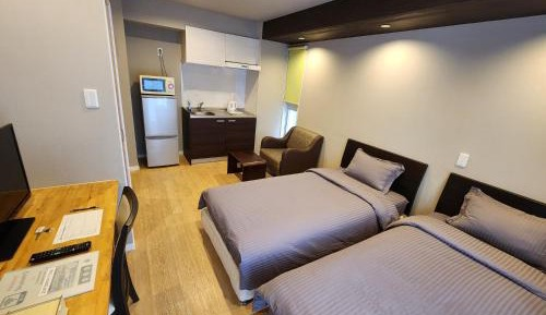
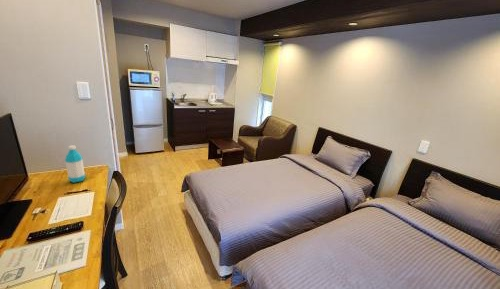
+ water bottle (74, 163)
